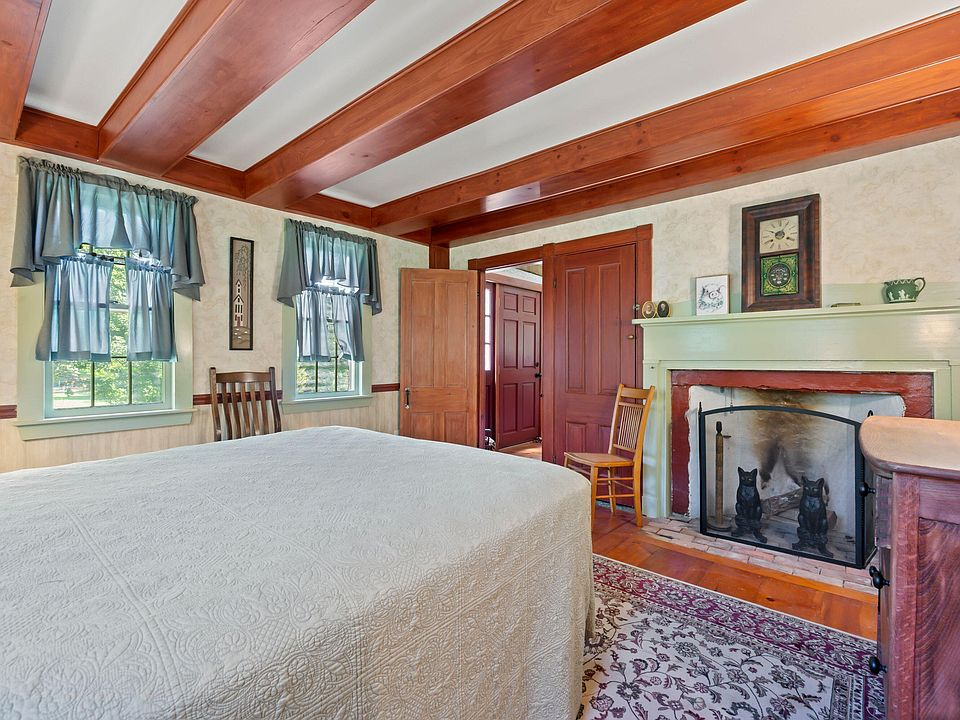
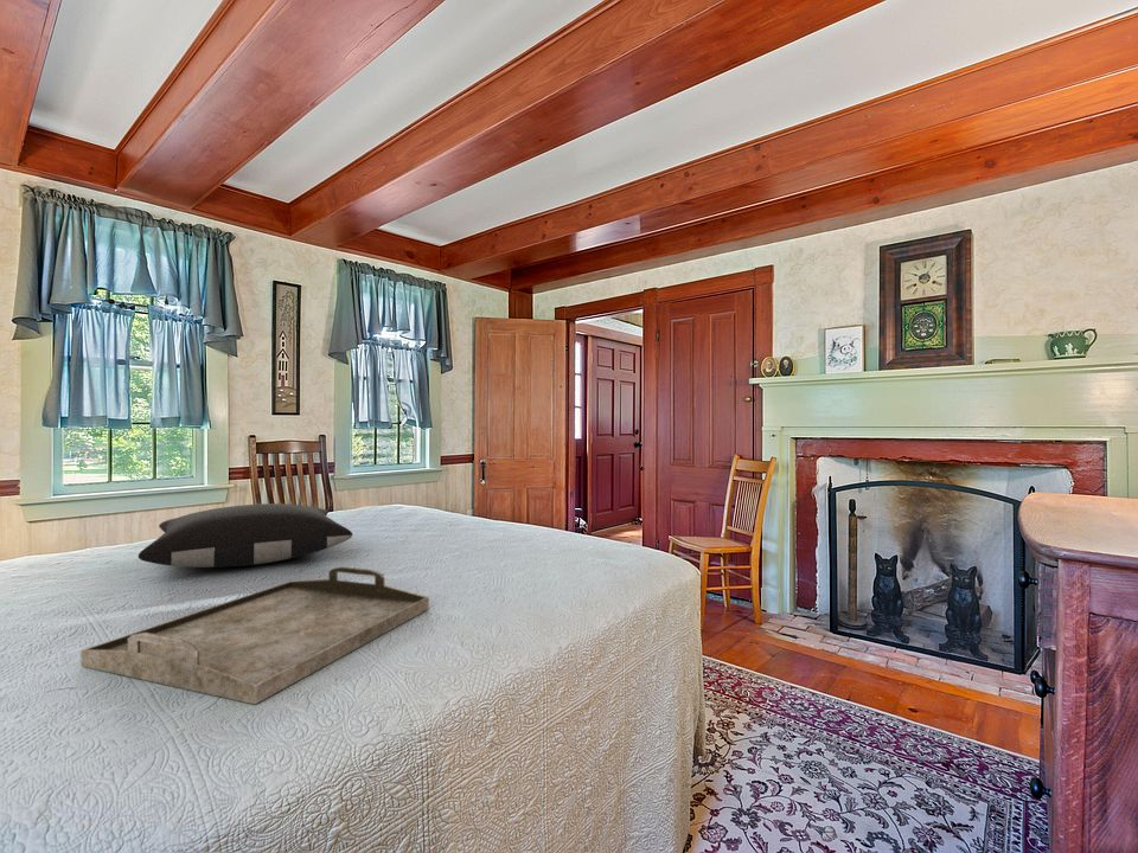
+ serving tray (277, 614)
+ pillow (251, 530)
